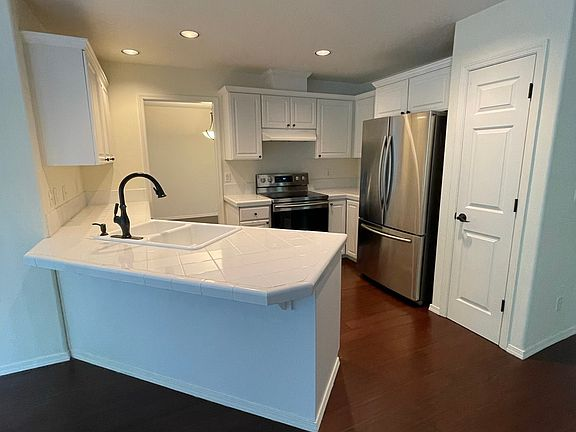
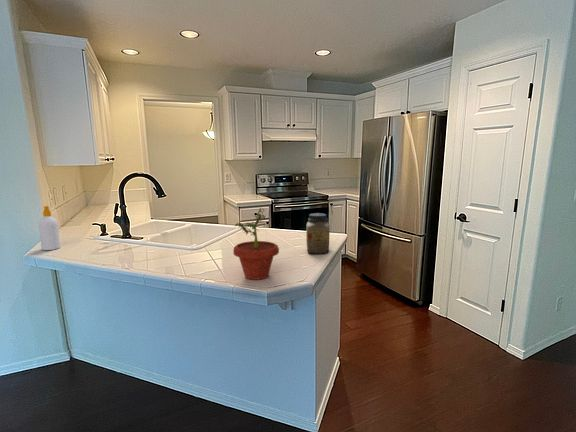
+ potted plant (255, 241)
+ jar (317, 232)
+ soap bottle (48, 227)
